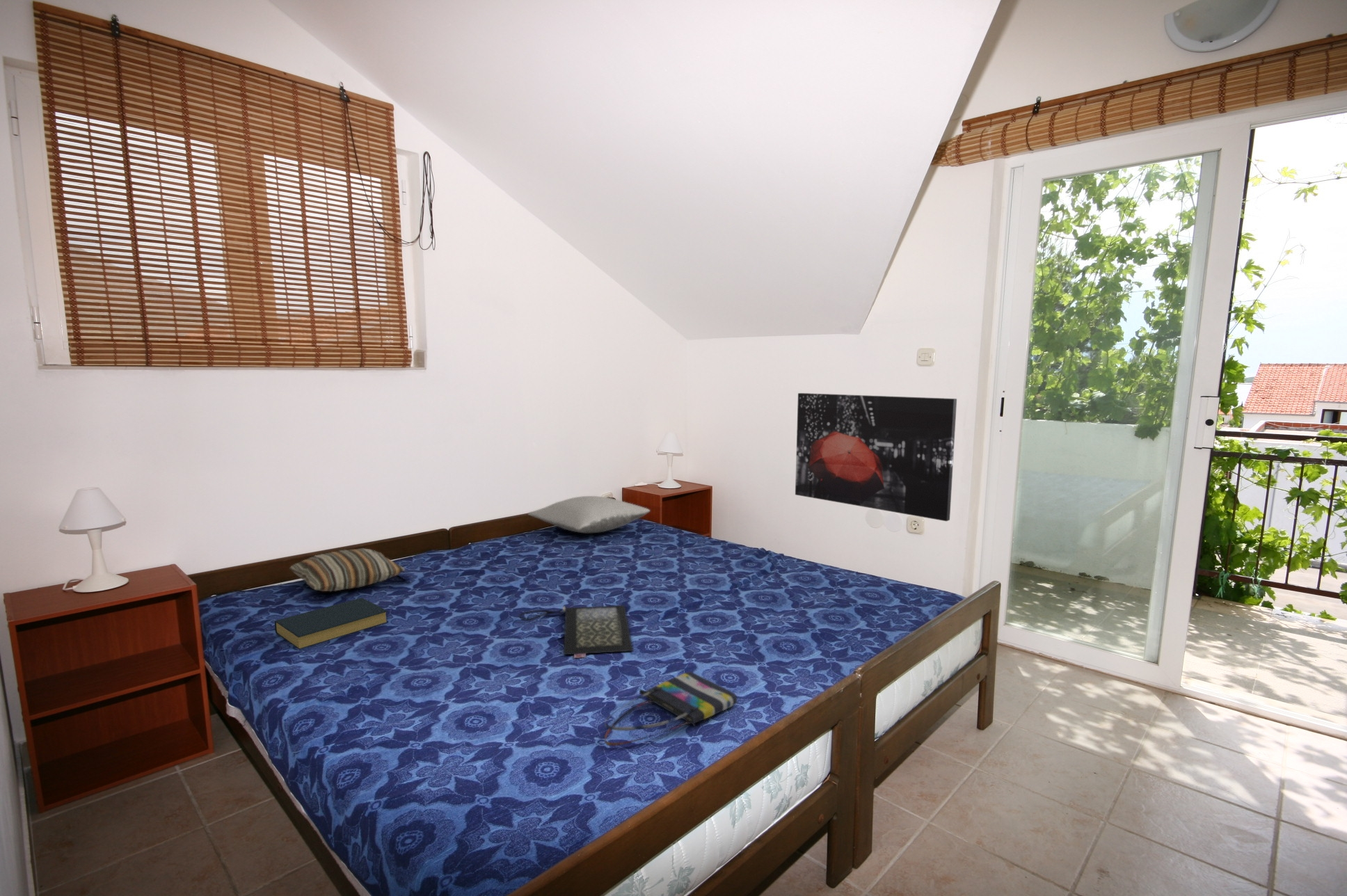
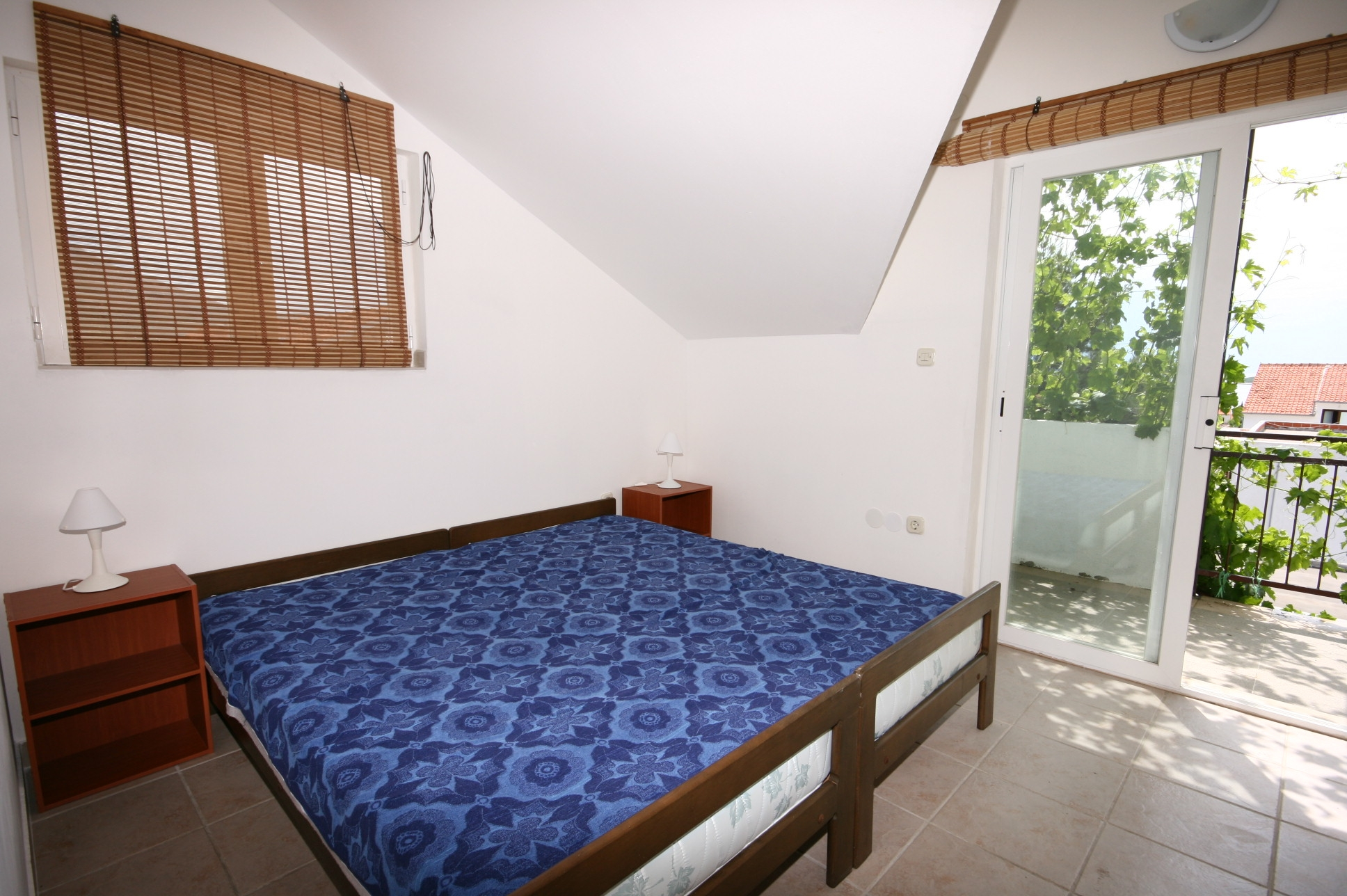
- pillow (346, 568)
- hardback book (333, 621)
- wall art (868, 451)
- pillow (589, 513)
- tote bag (662, 707)
- clutch bag (593, 625)
